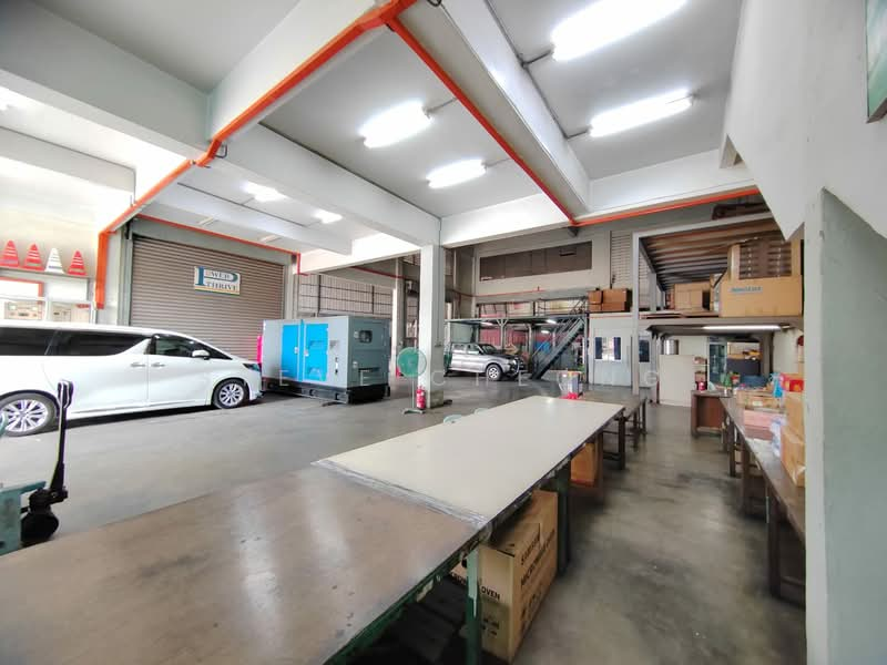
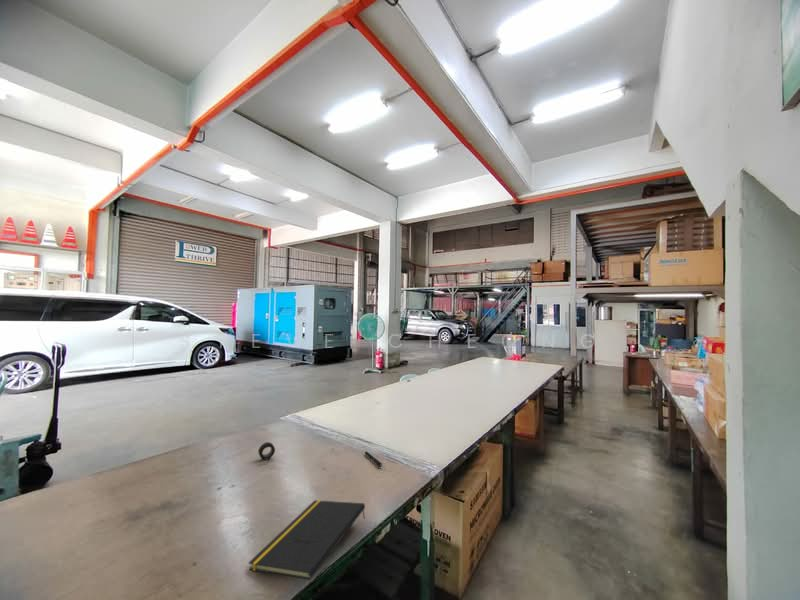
+ notepad (312, 532)
+ pen (372, 458)
+ adhesive tape (268, 453)
